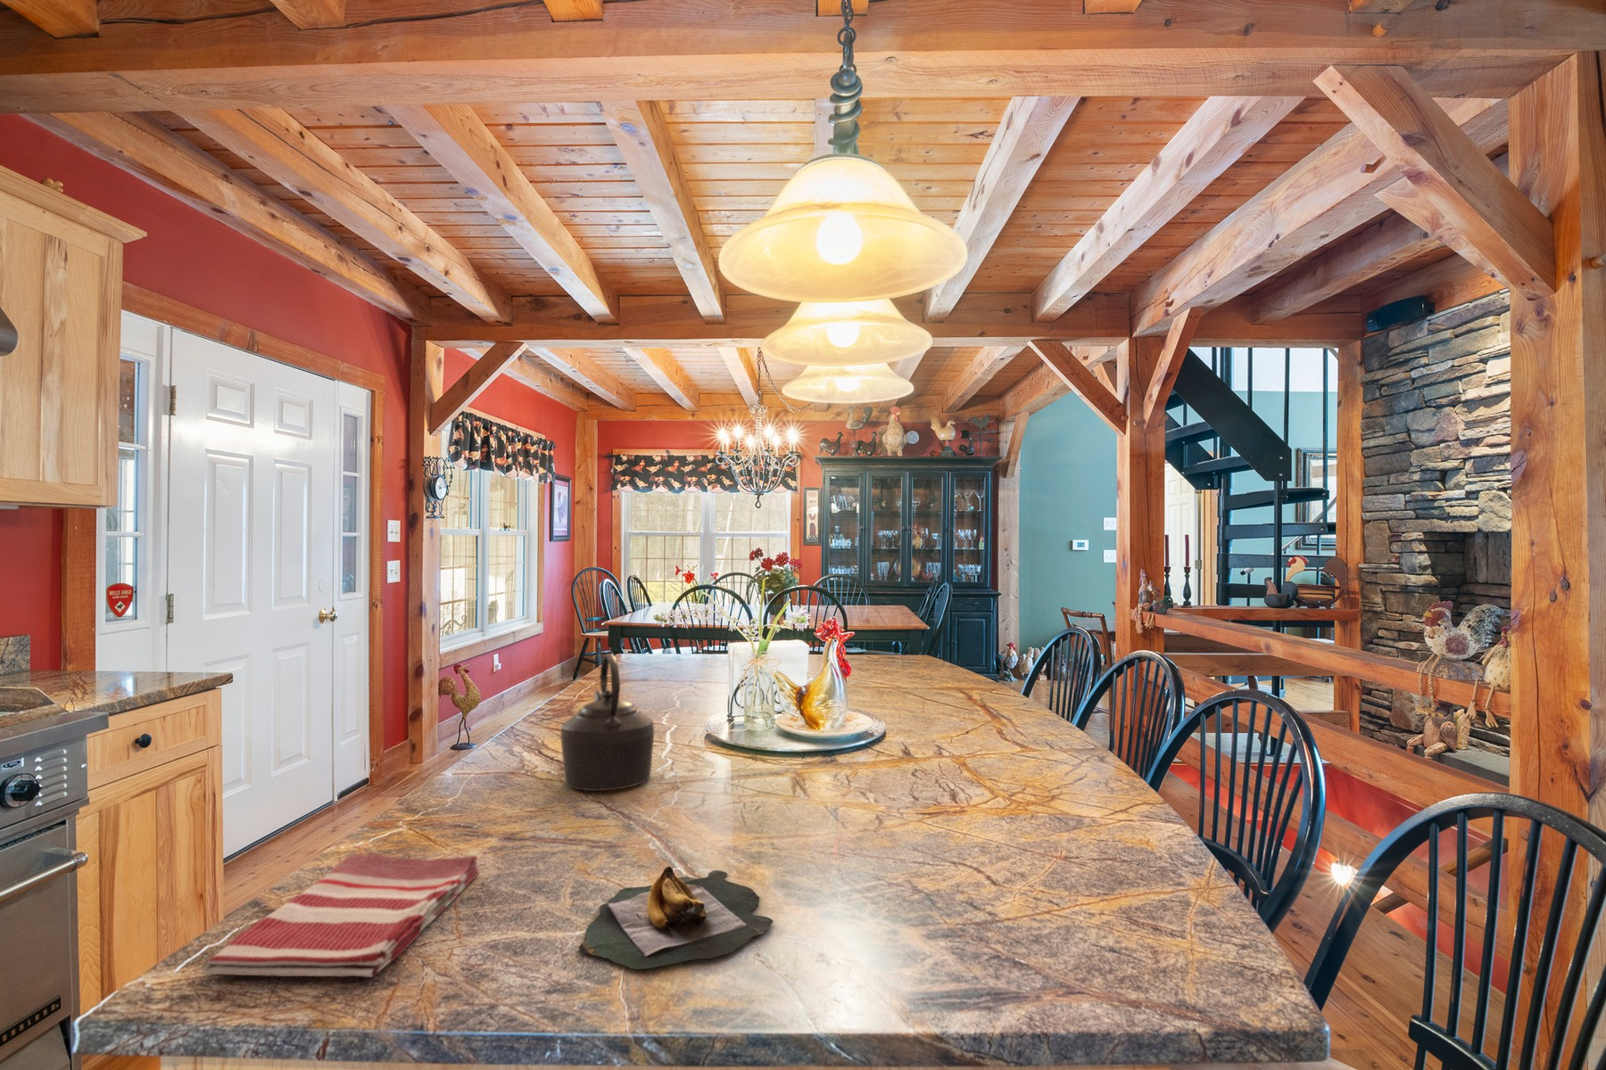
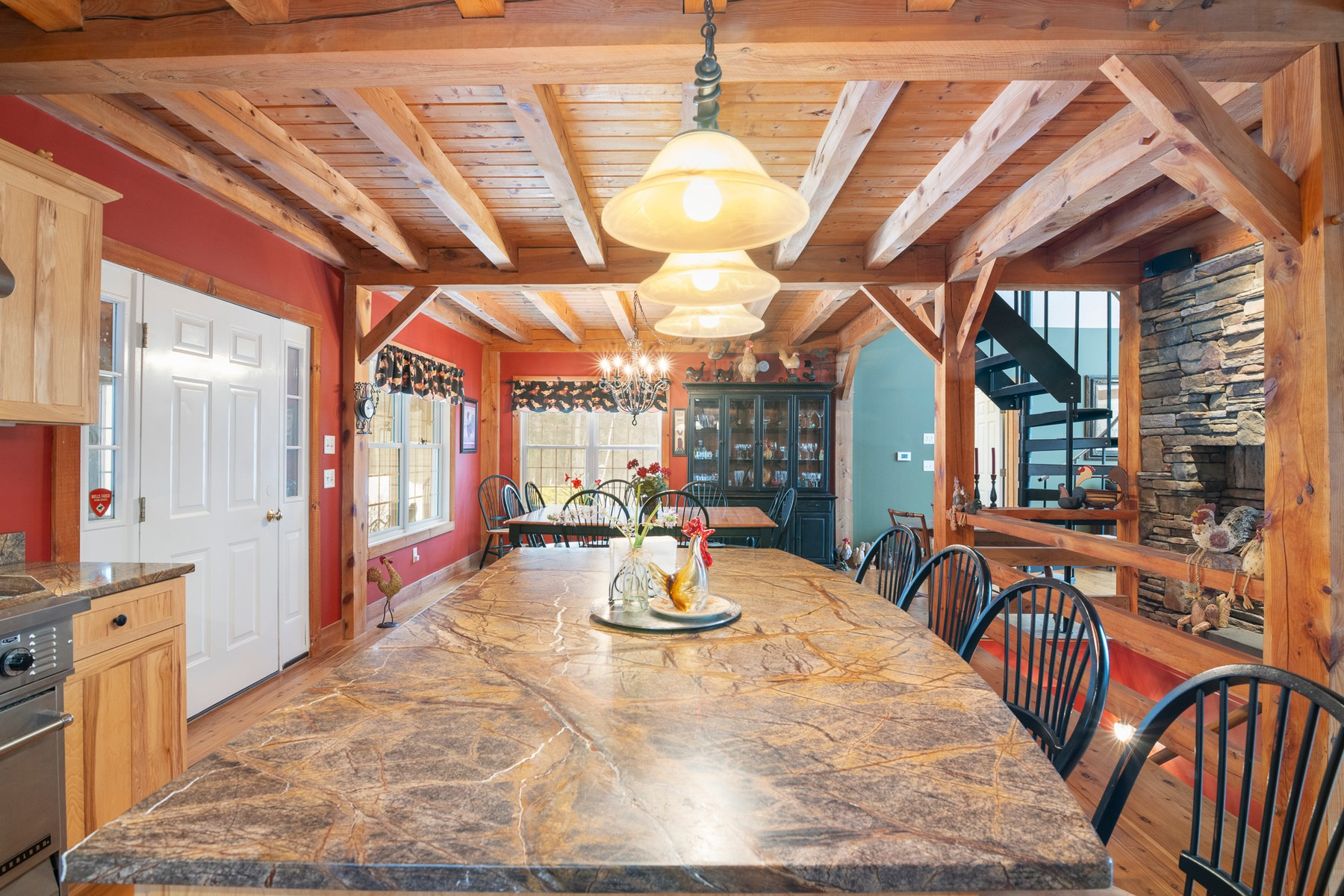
- kettle (605, 712)
- dish towel (358, 906)
- banana bunch (678, 896)
